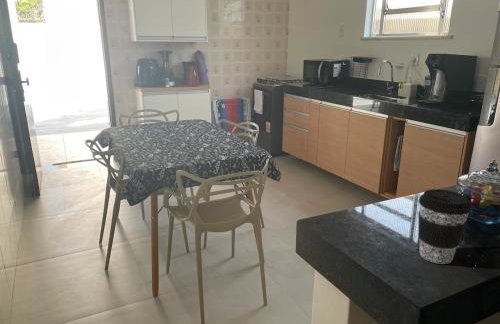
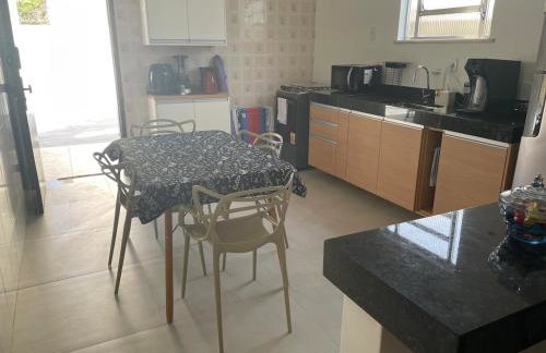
- coffee cup (440, 226)
